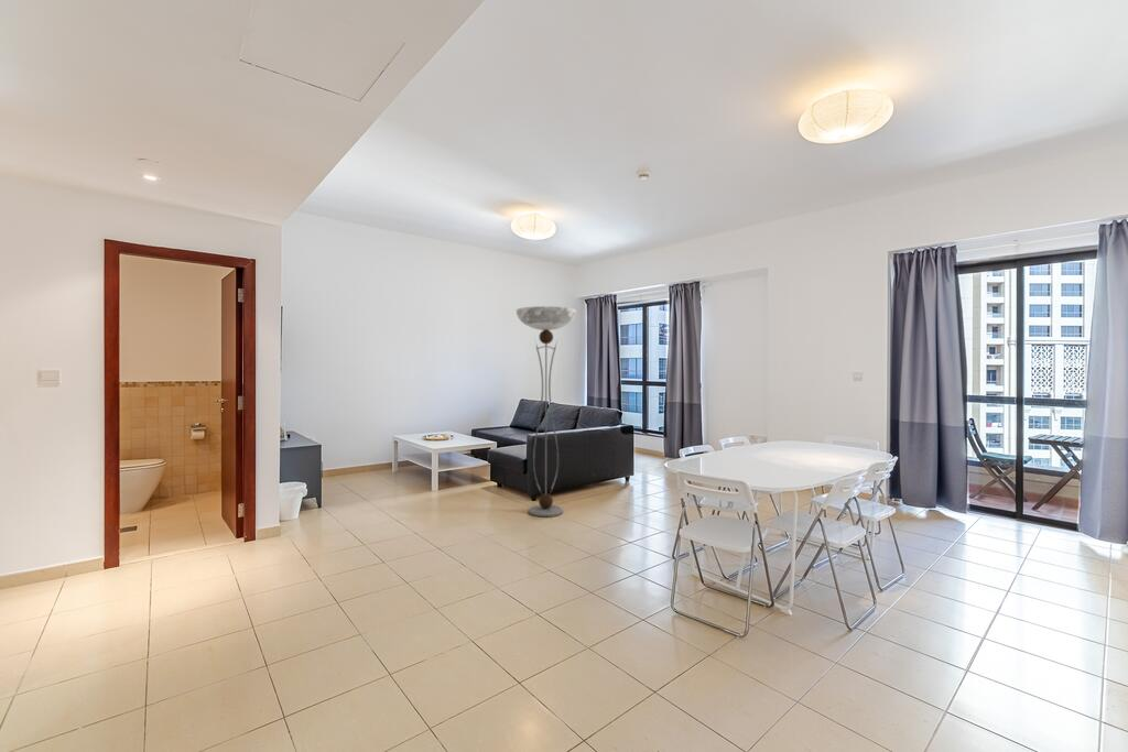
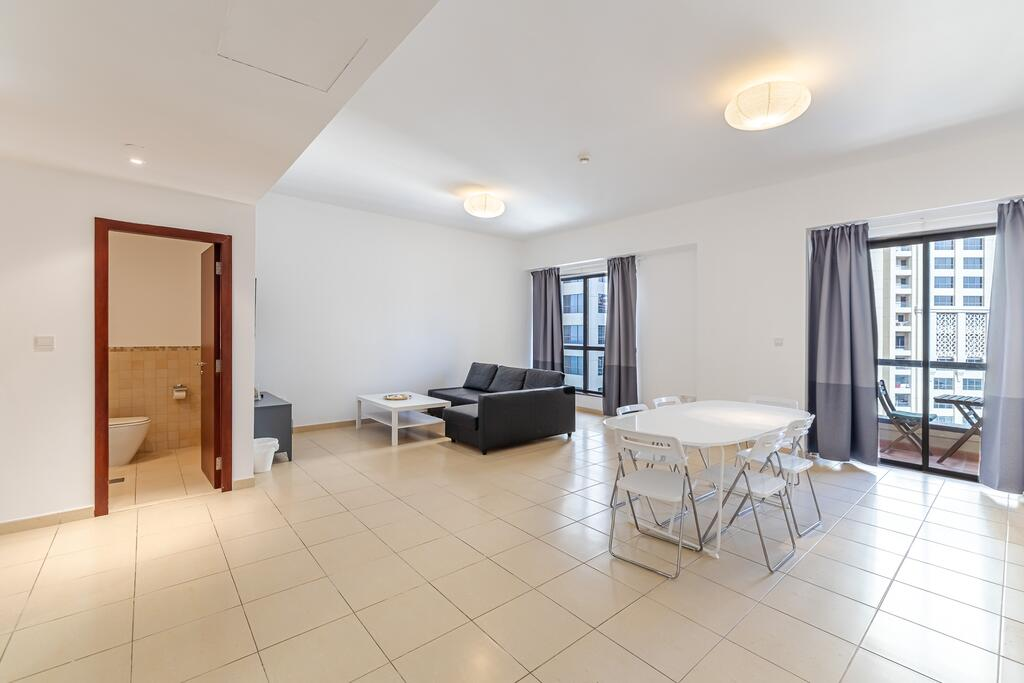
- floor lamp (545, 411)
